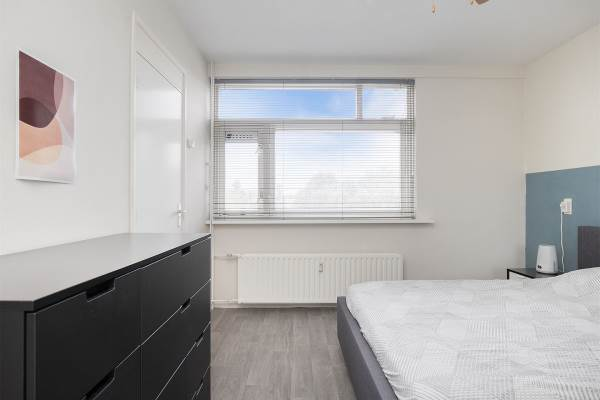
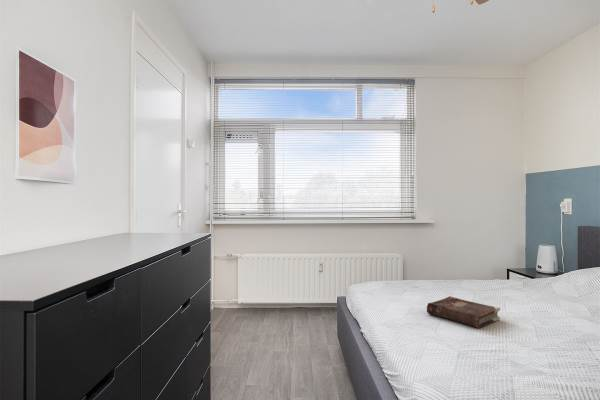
+ book (462, 311)
